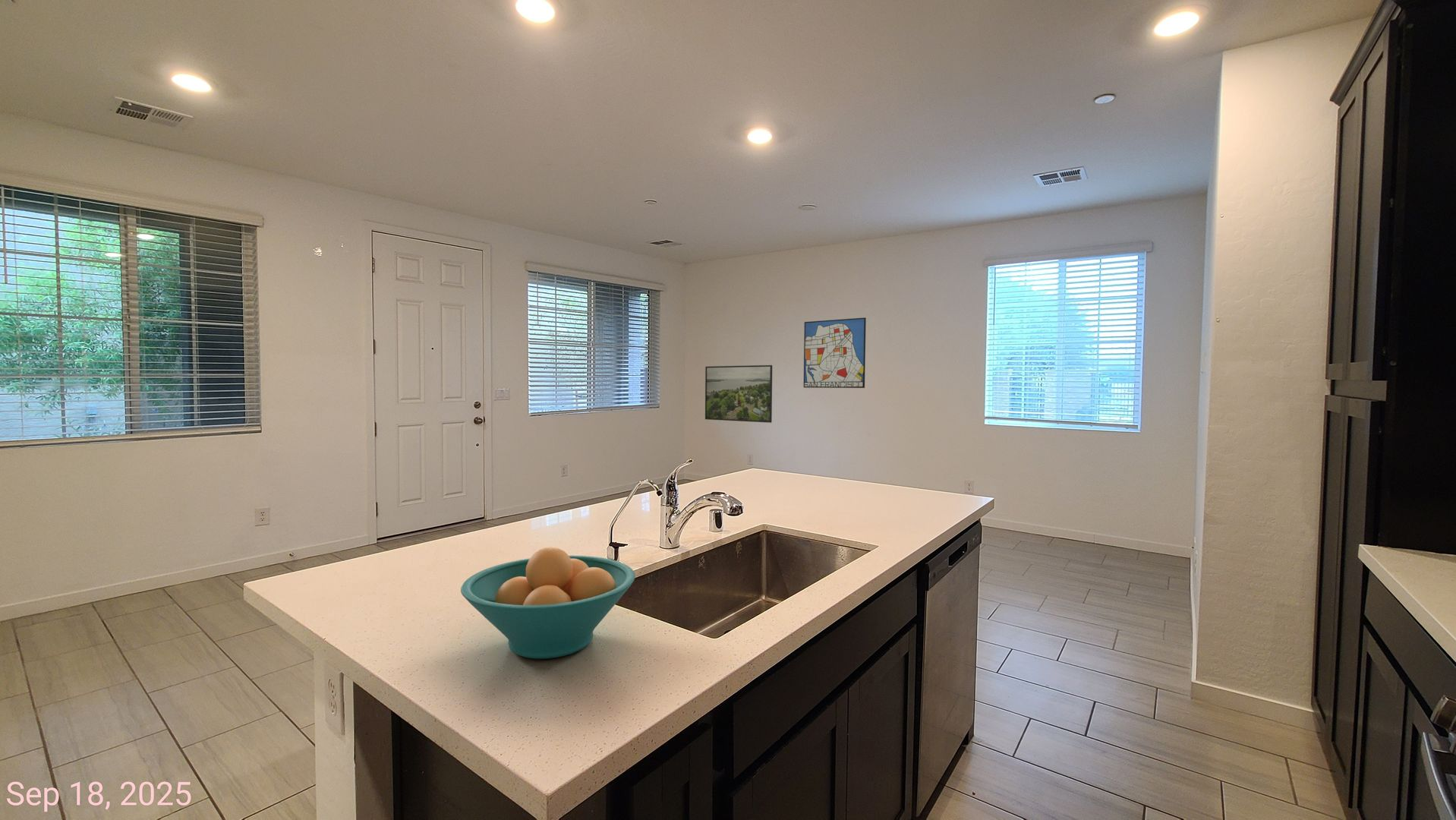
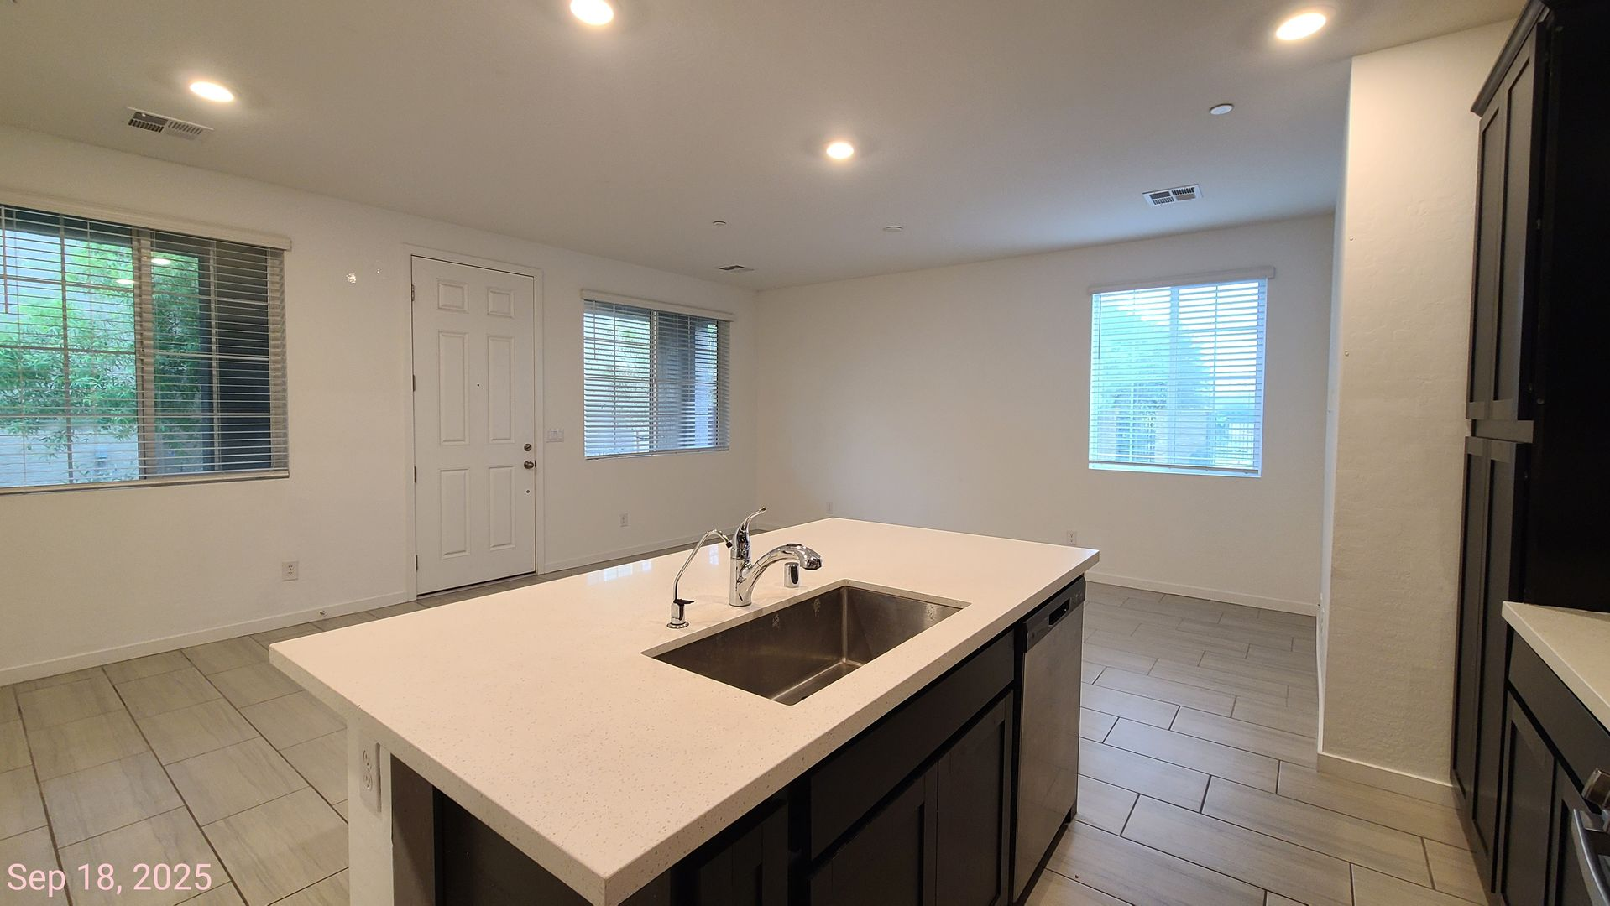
- wall art (834, 354)
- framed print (737, 393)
- fruit bowl (551, 595)
